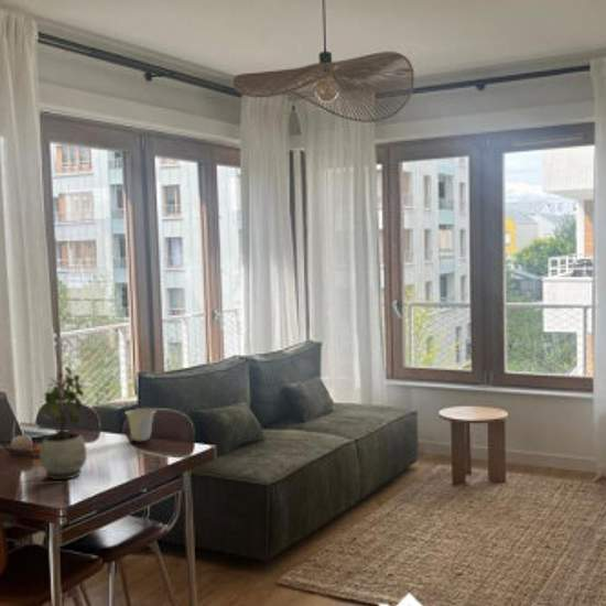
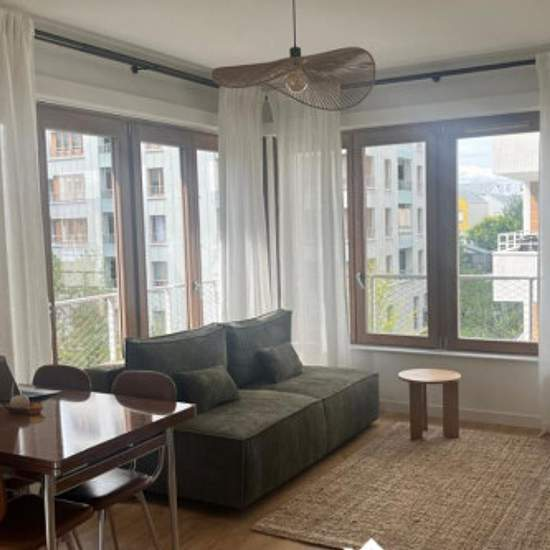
- potted plant (59, 420)
- cup (140, 425)
